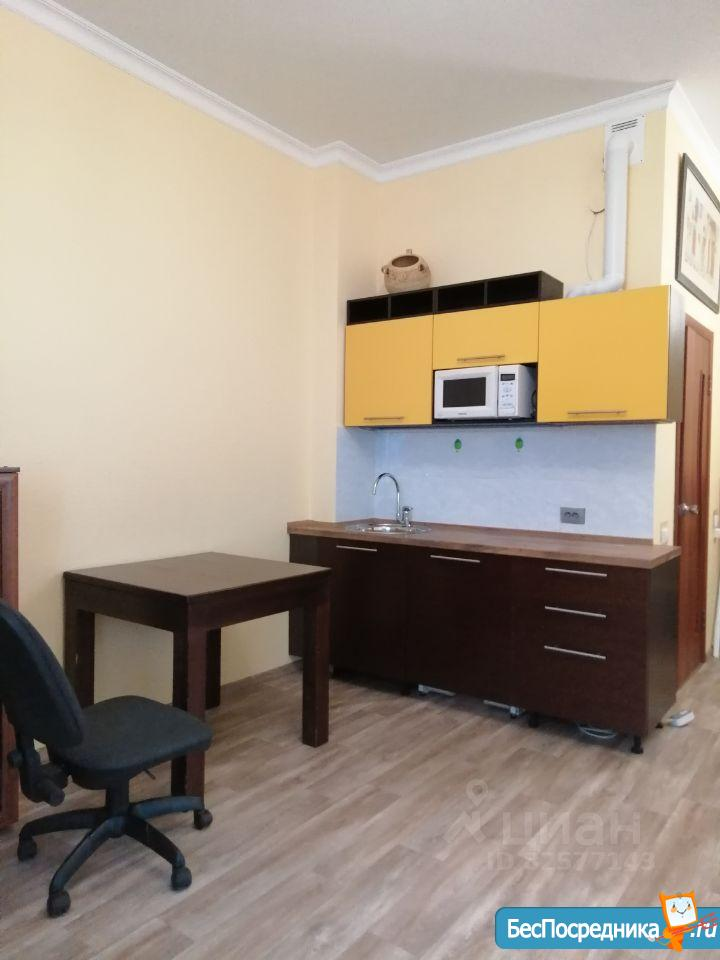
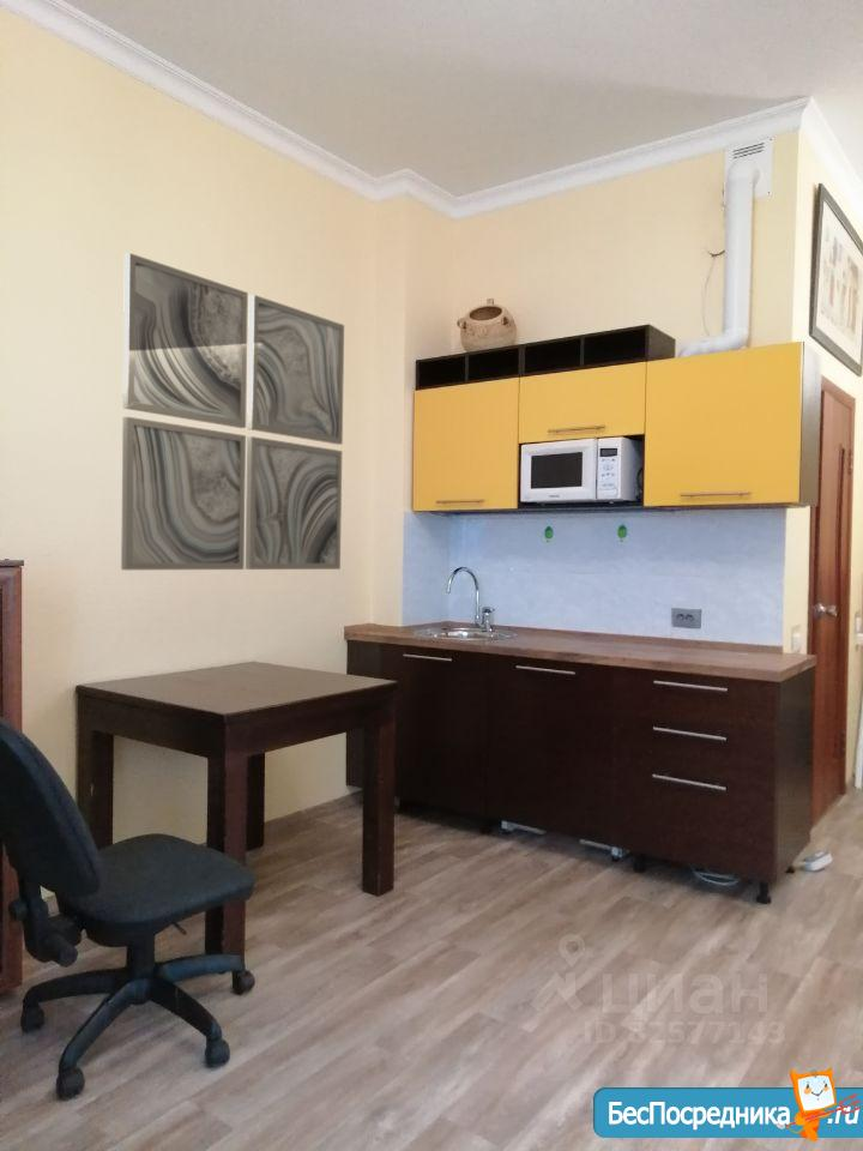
+ wall art (245, 435)
